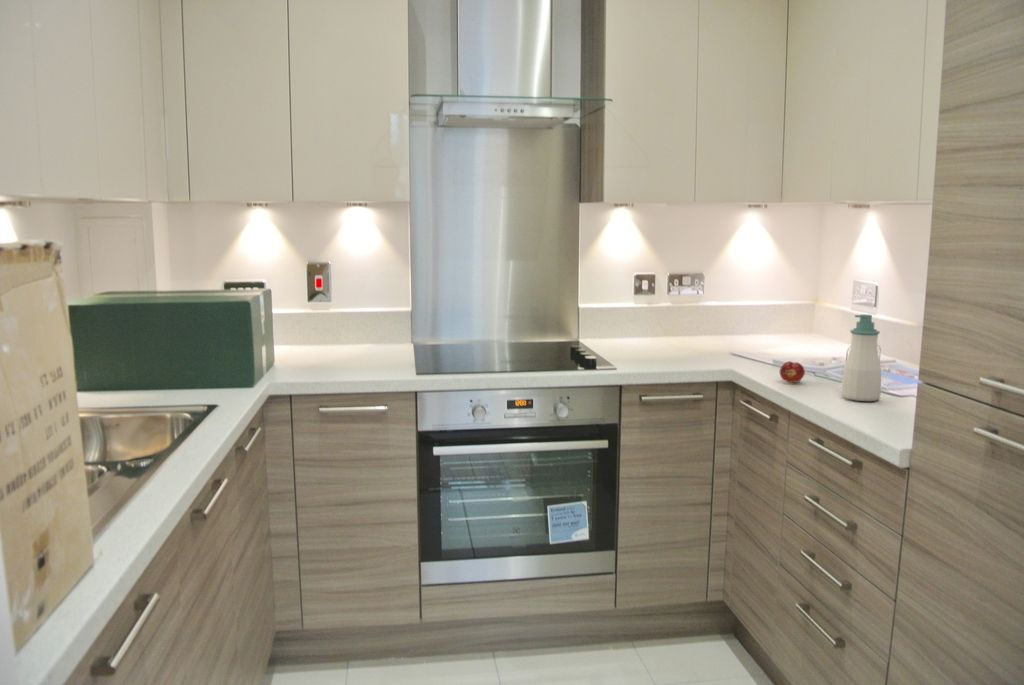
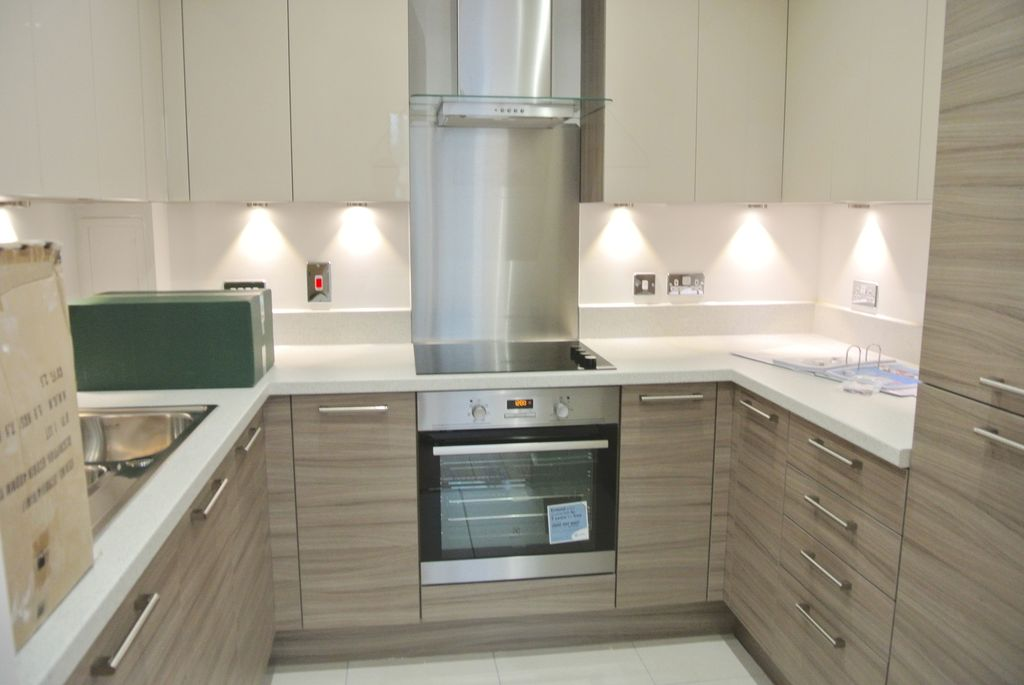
- fruit (793, 372)
- soap bottle (863, 356)
